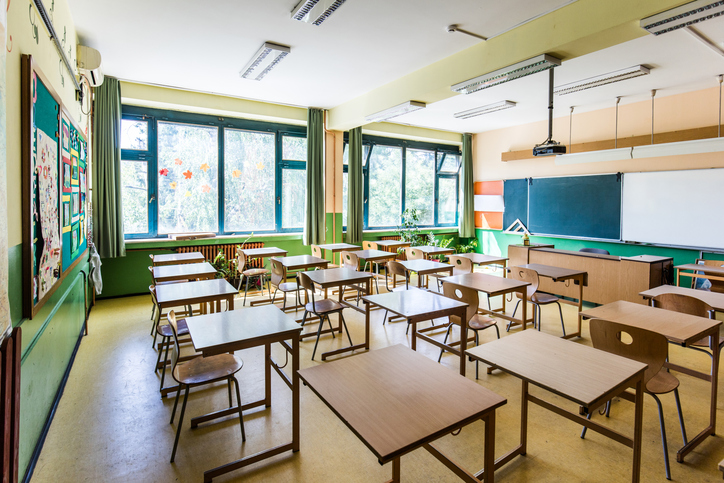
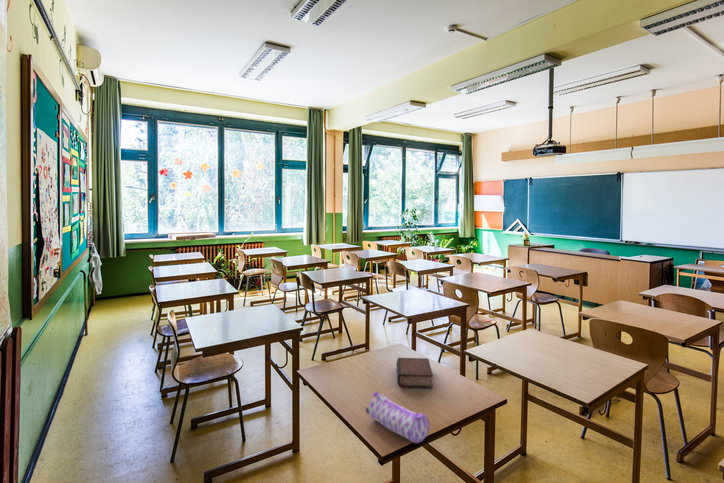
+ pencil case (397, 415)
+ book (413, 371)
